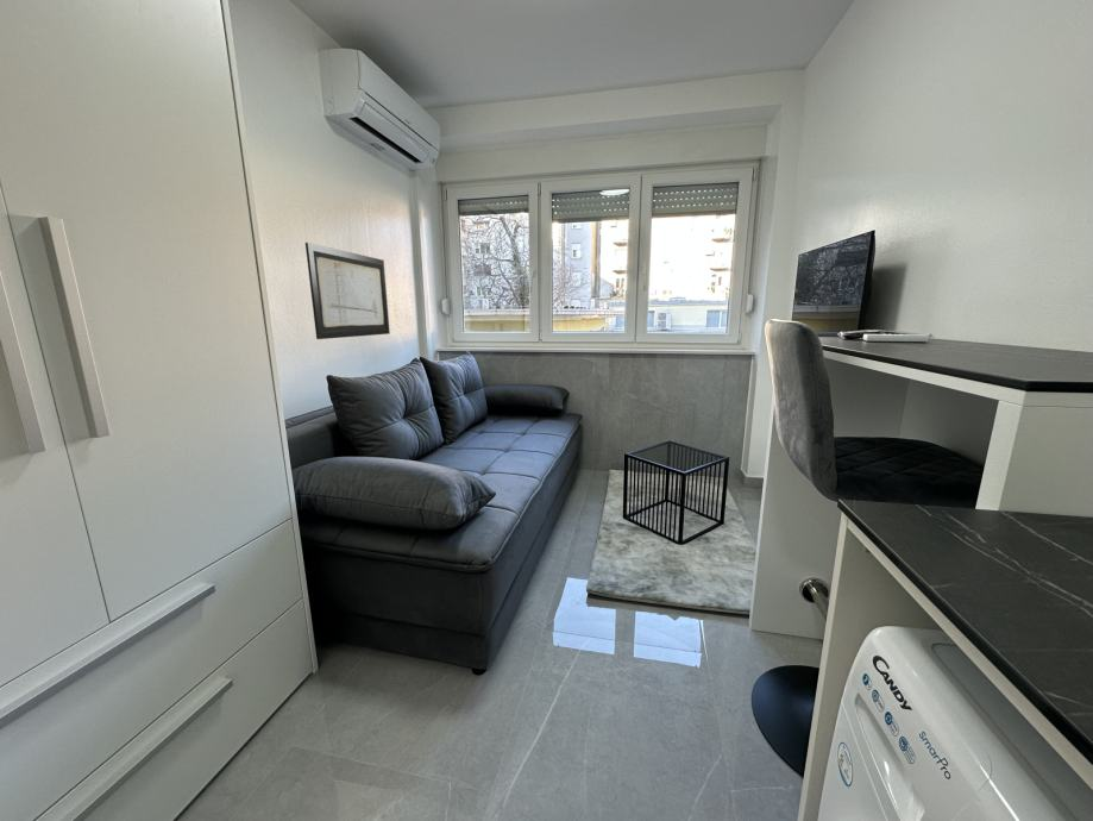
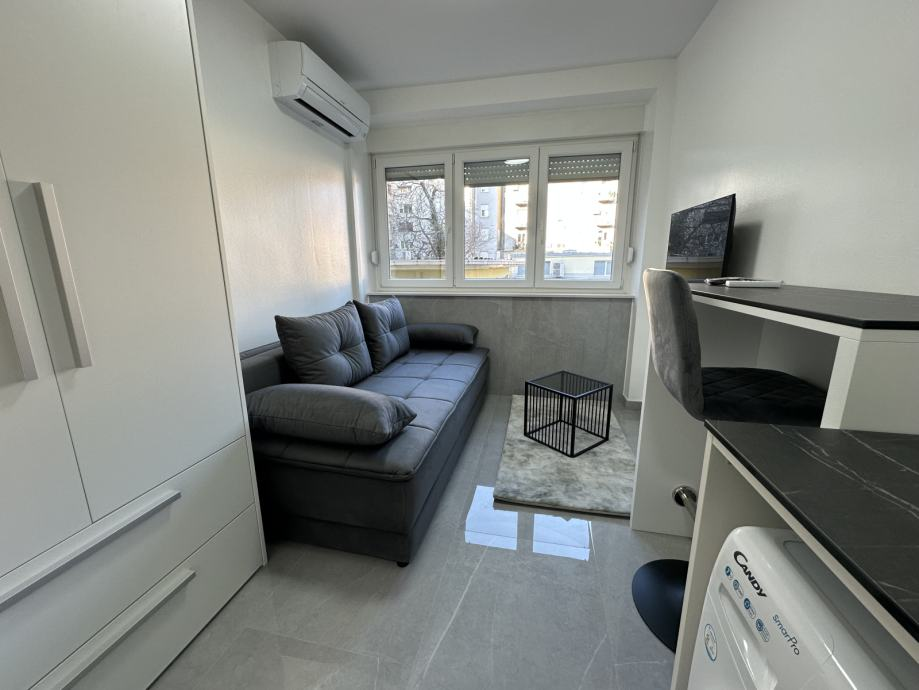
- wall art (353, 295)
